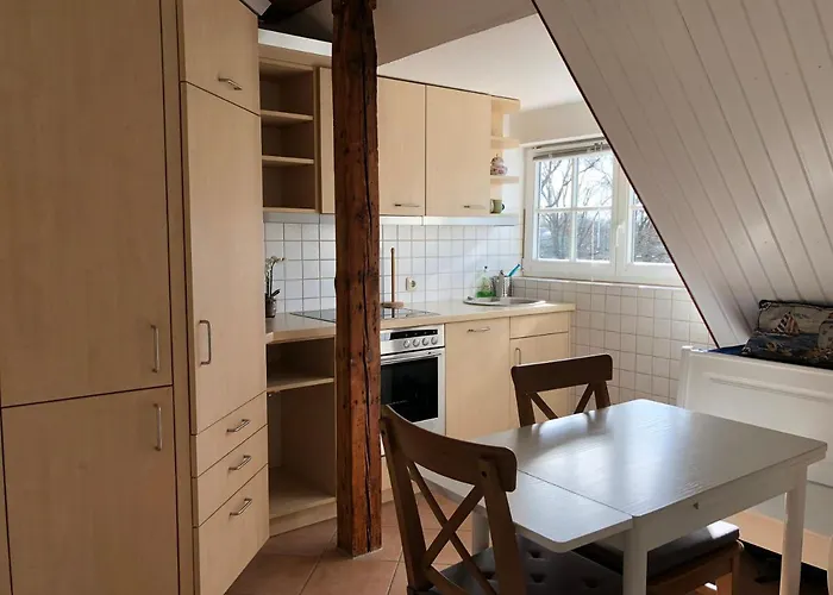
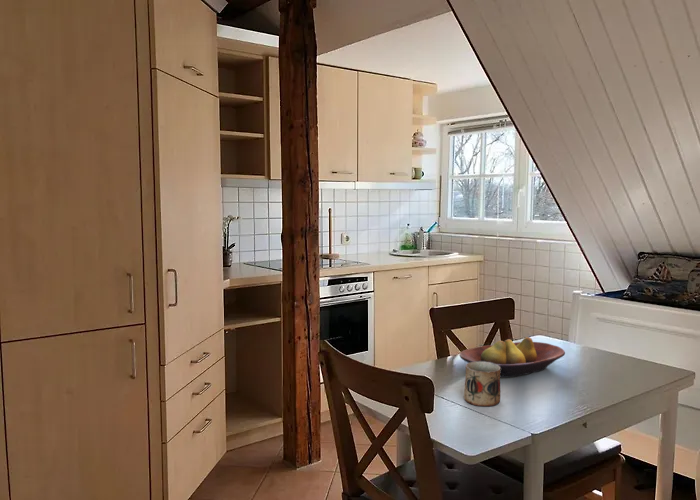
+ fruit bowl (513, 354)
+ mug (480, 381)
